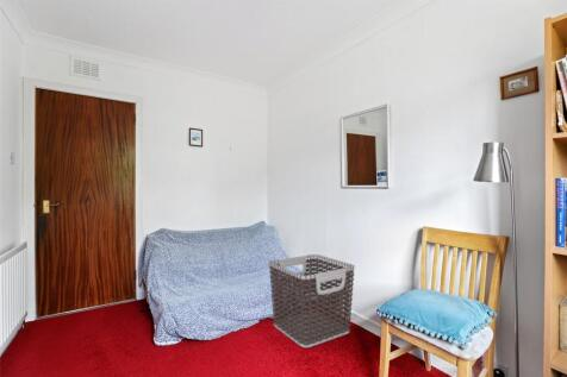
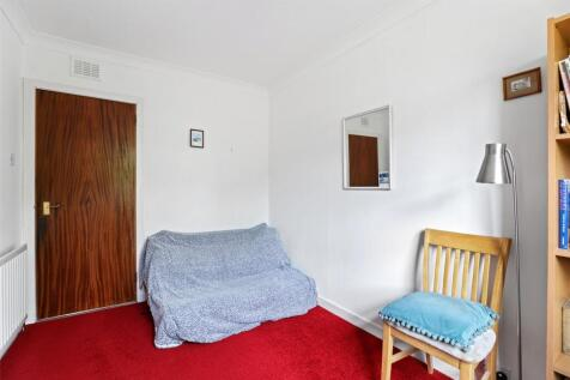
- clothes hamper (310, 295)
